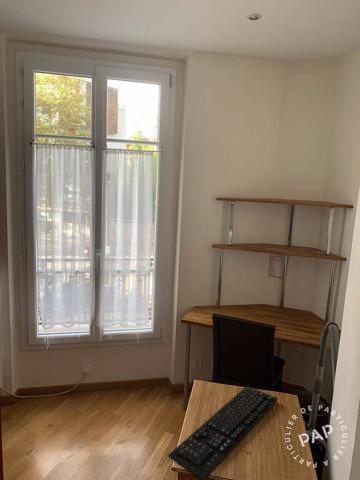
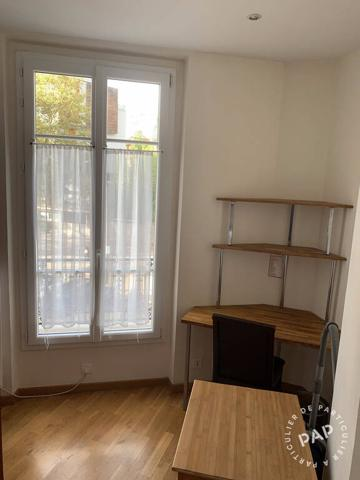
- keyboard (229, 422)
